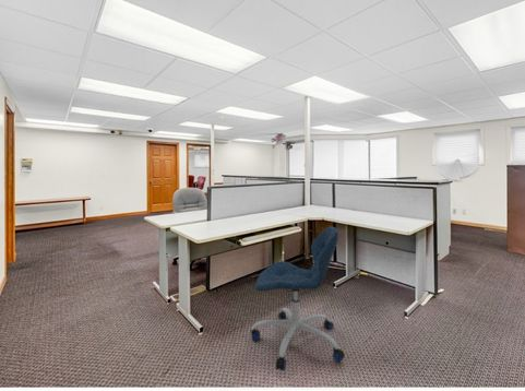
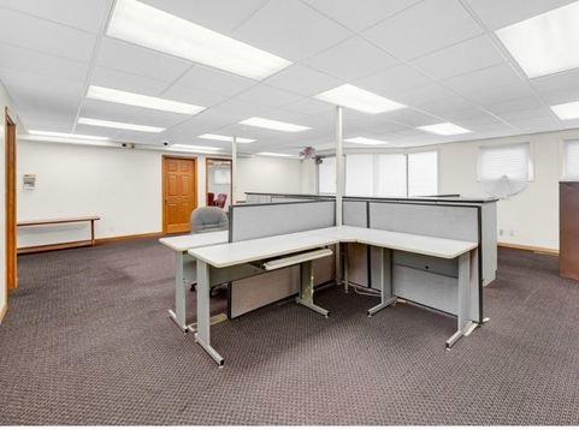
- office chair (294, 284)
